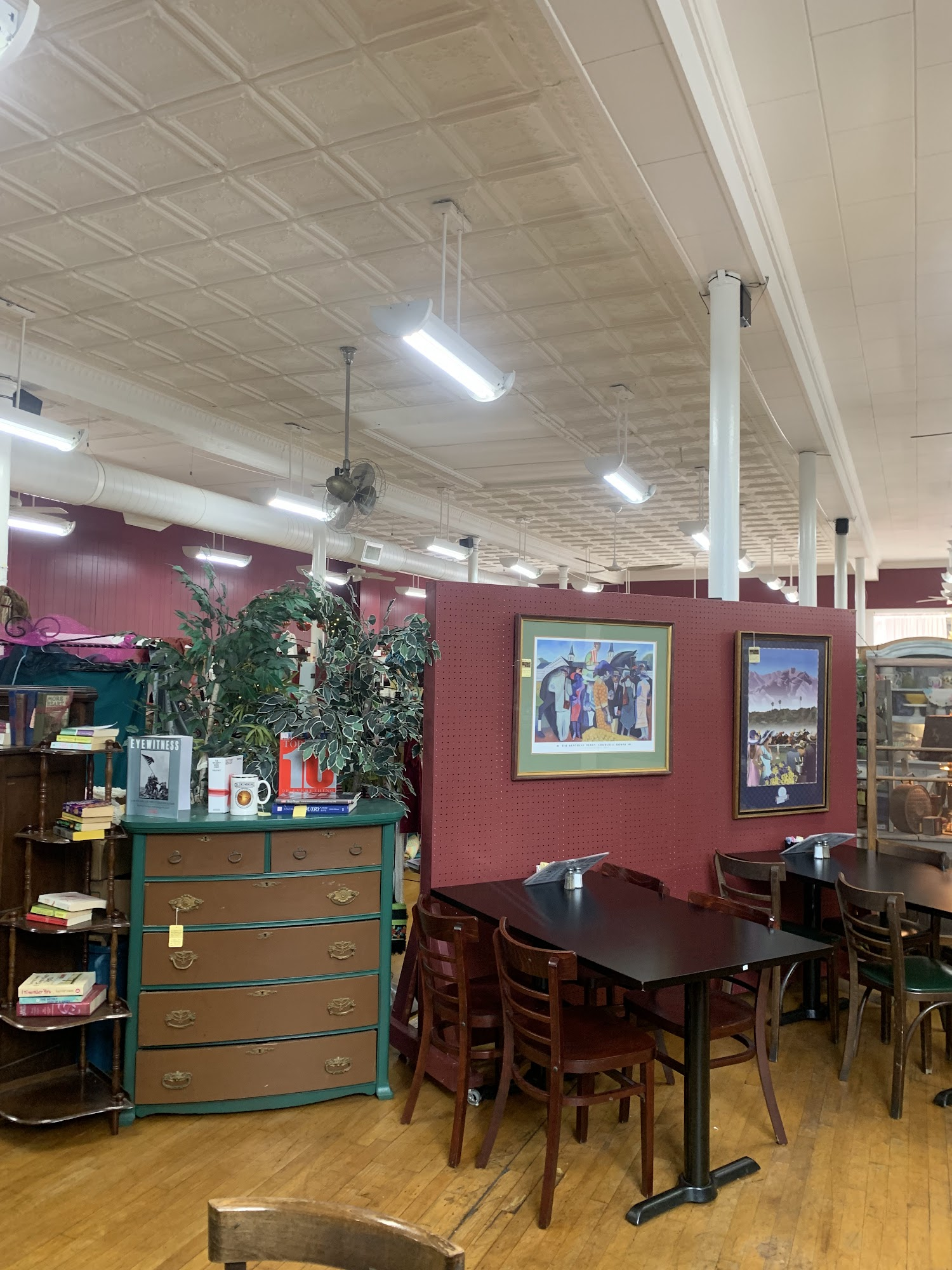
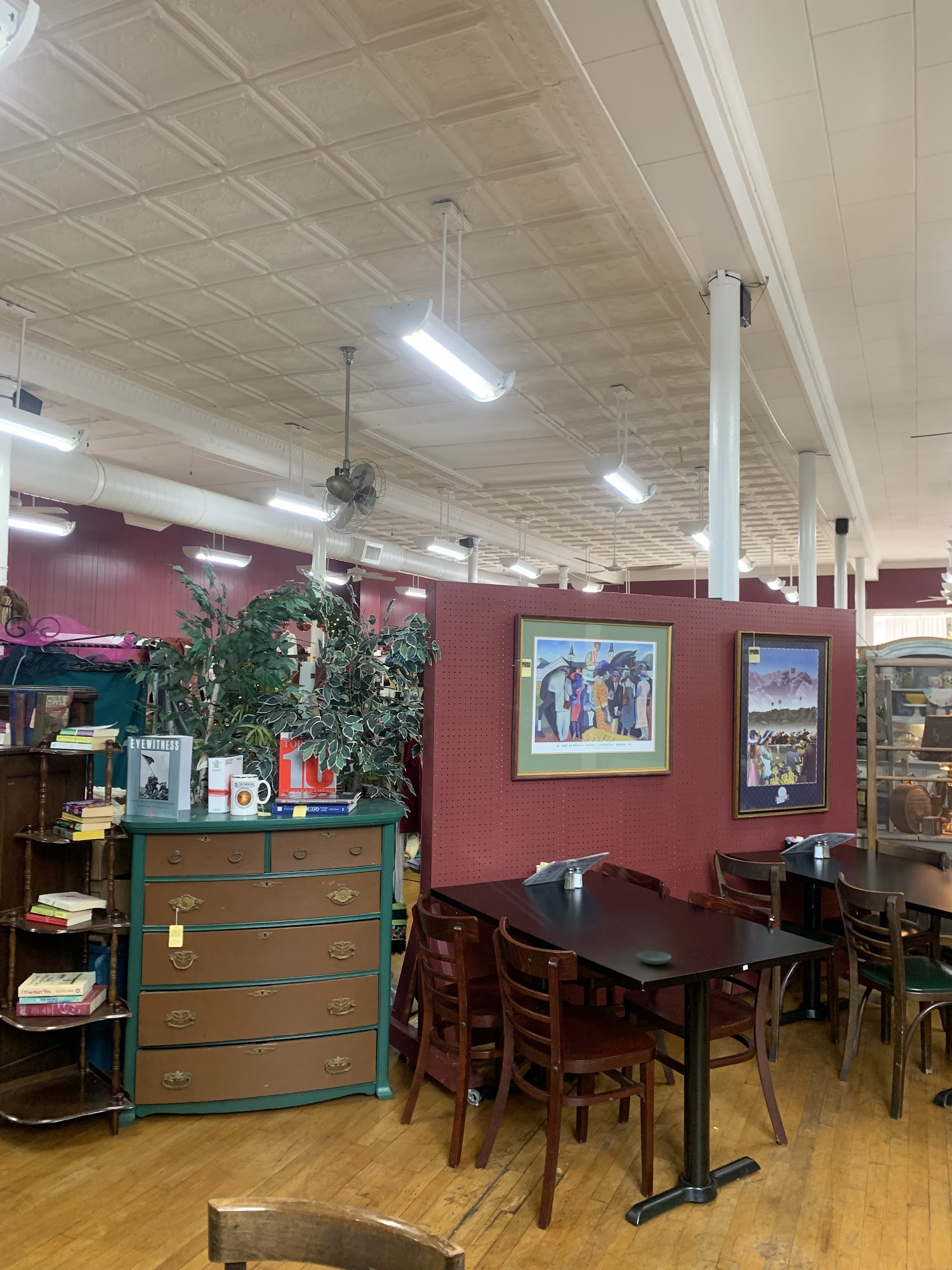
+ saucer (654, 958)
